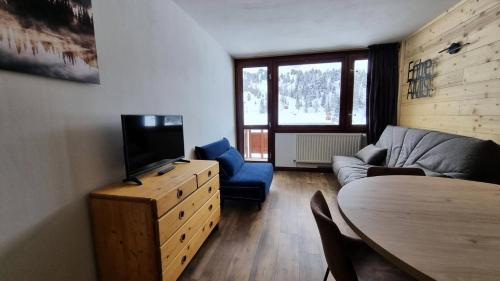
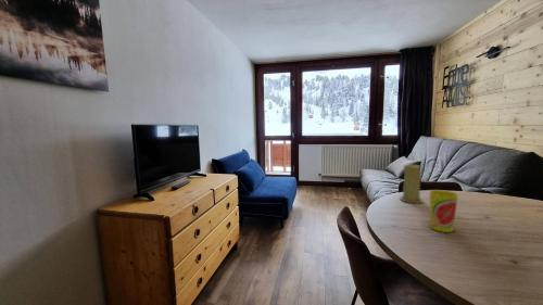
+ candle (412, 182)
+ cup (442, 211)
